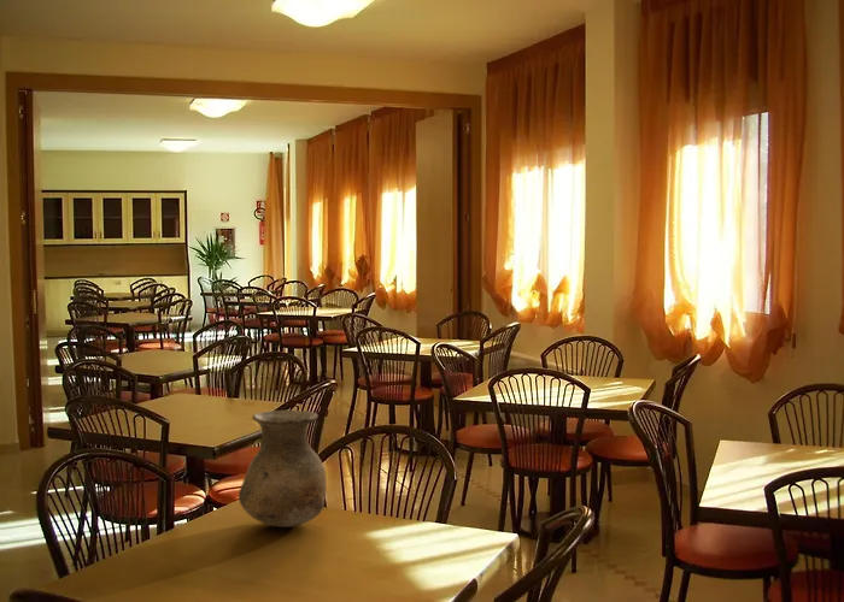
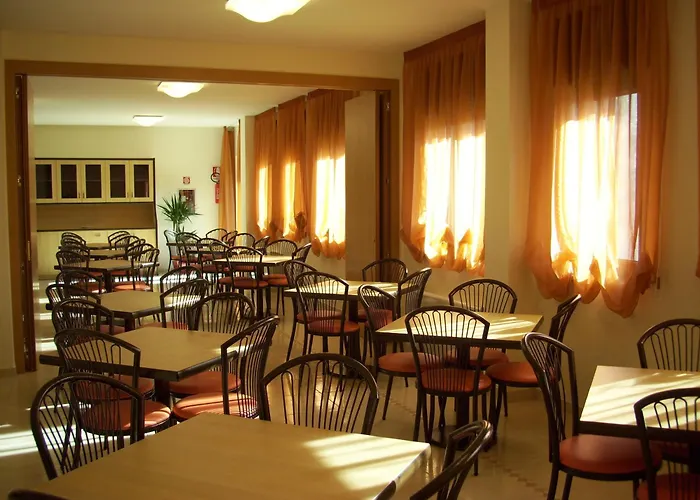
- vase (283, 470)
